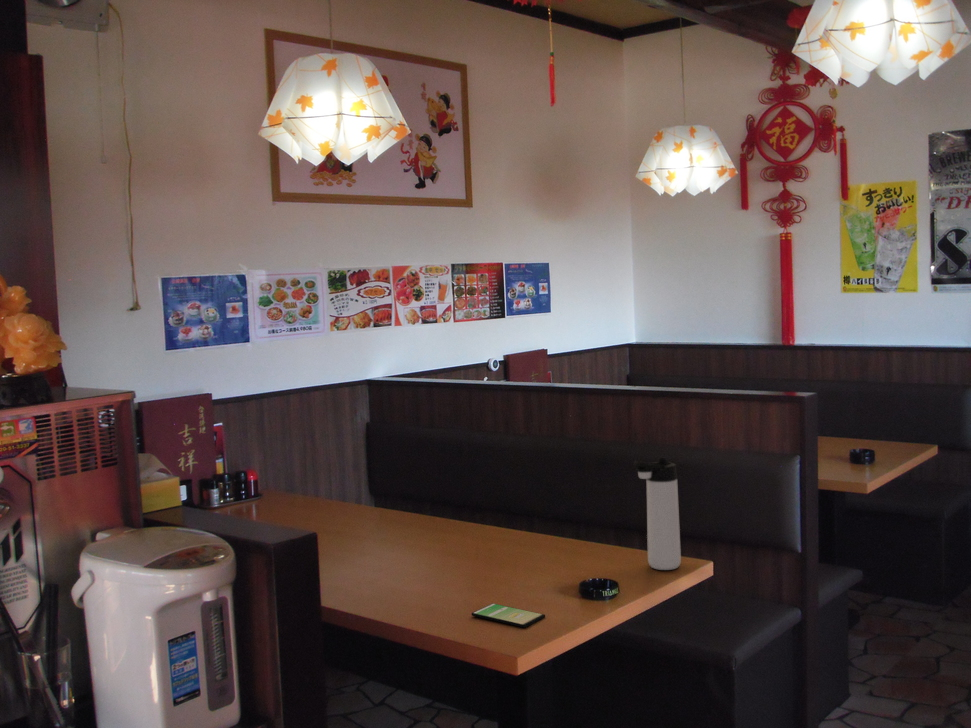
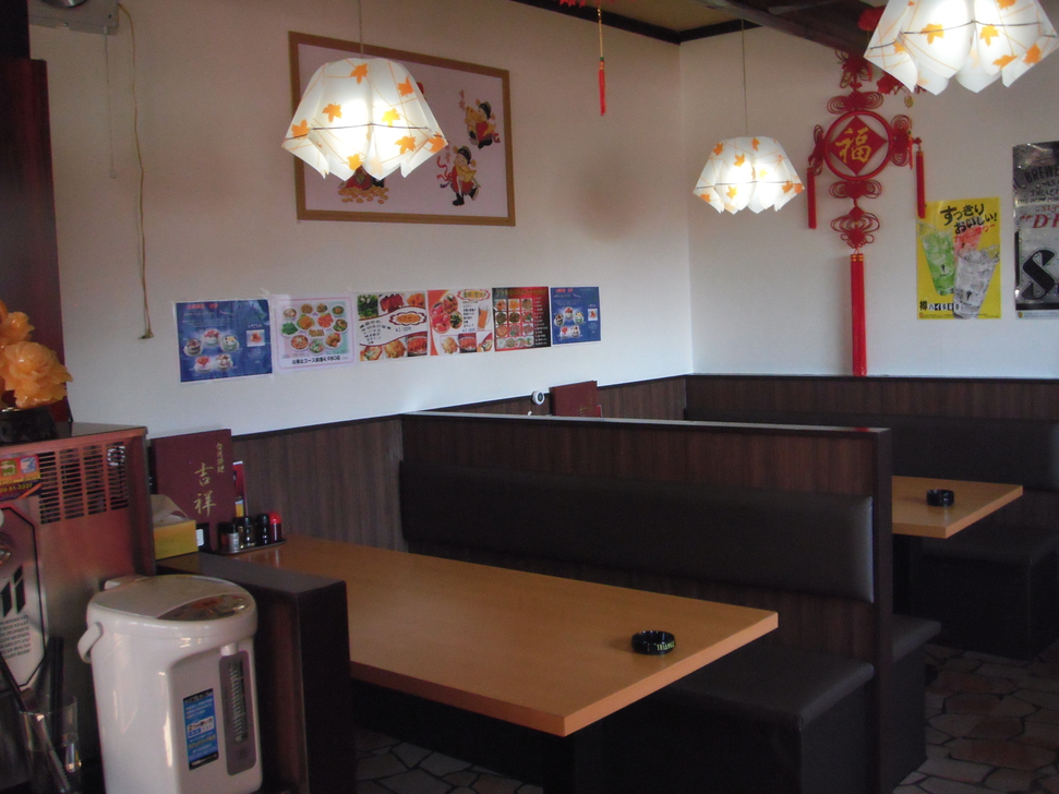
- thermos bottle (656, 513)
- smartphone (510, 613)
